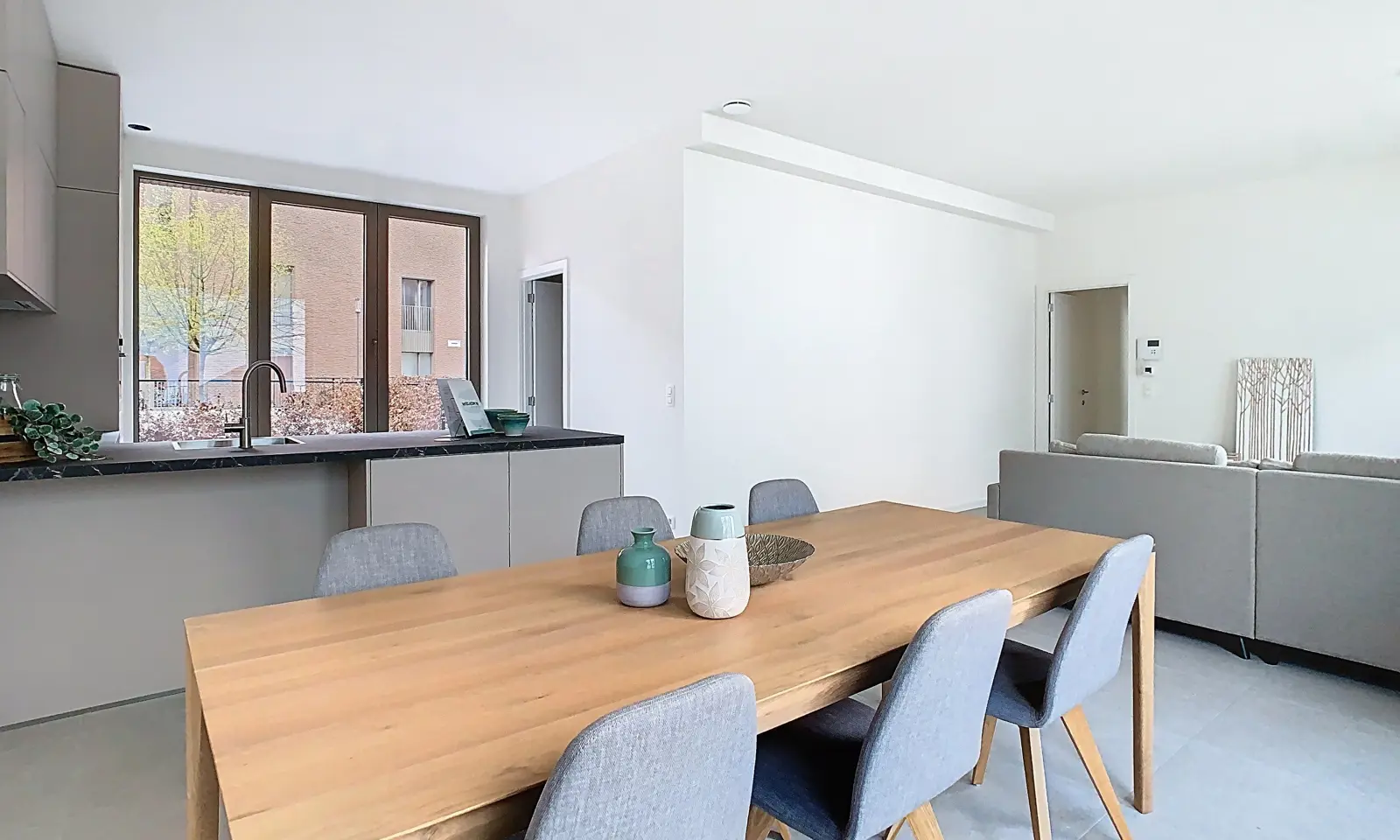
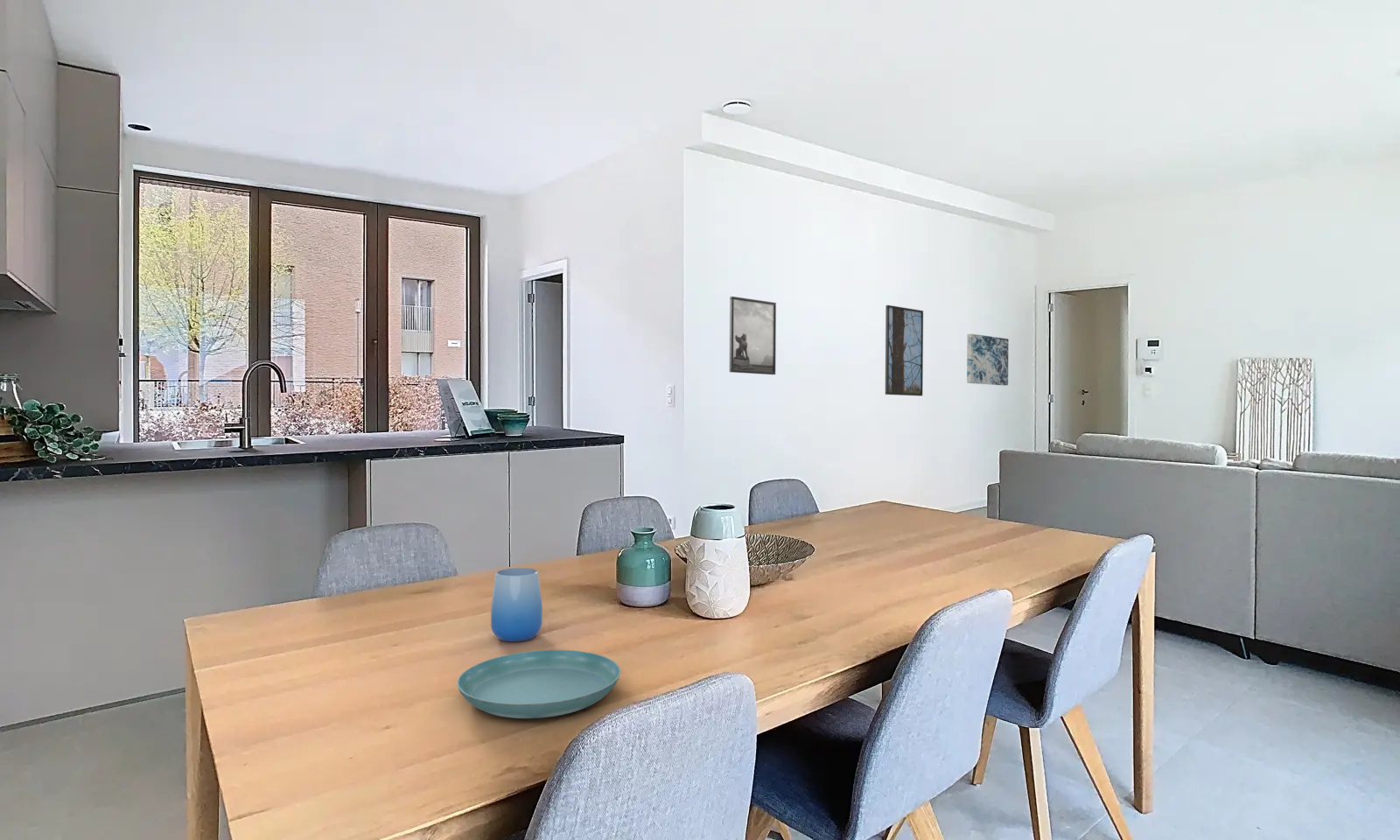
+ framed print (904, 351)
+ saucer (540, 683)
+ wall art (988, 360)
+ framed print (752, 336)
+ cup (516, 604)
